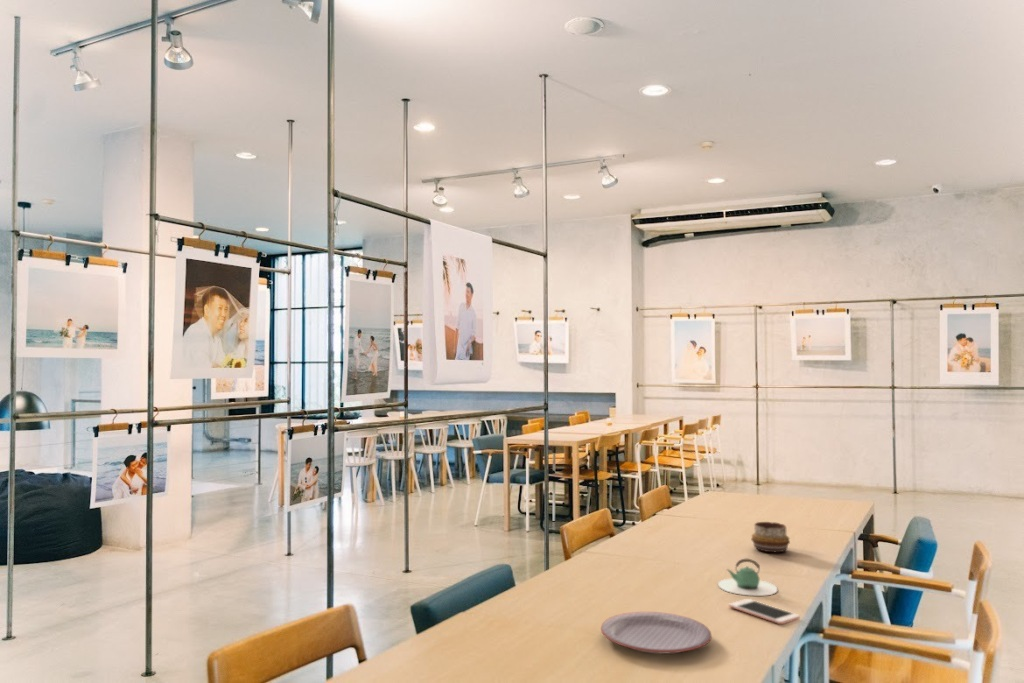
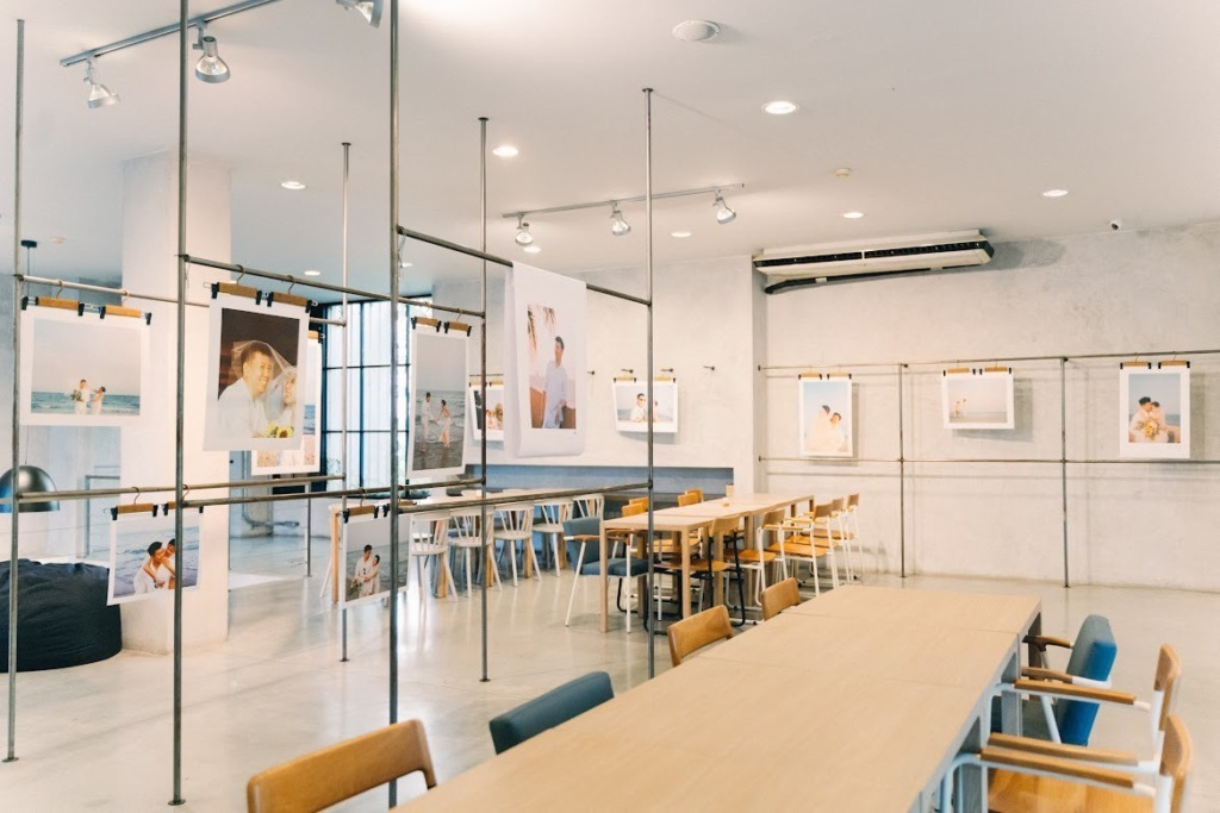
- cell phone (763, 611)
- decorative bowl (770, 537)
- plate (655, 634)
- teapot (747, 572)
